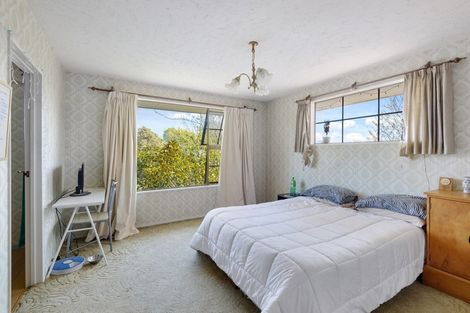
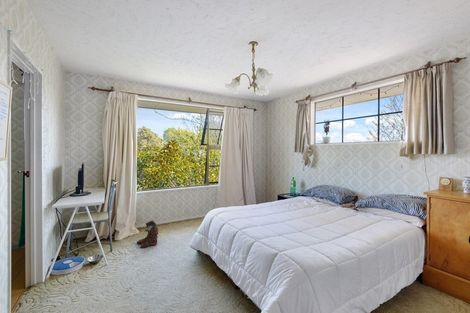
+ boots (148, 232)
